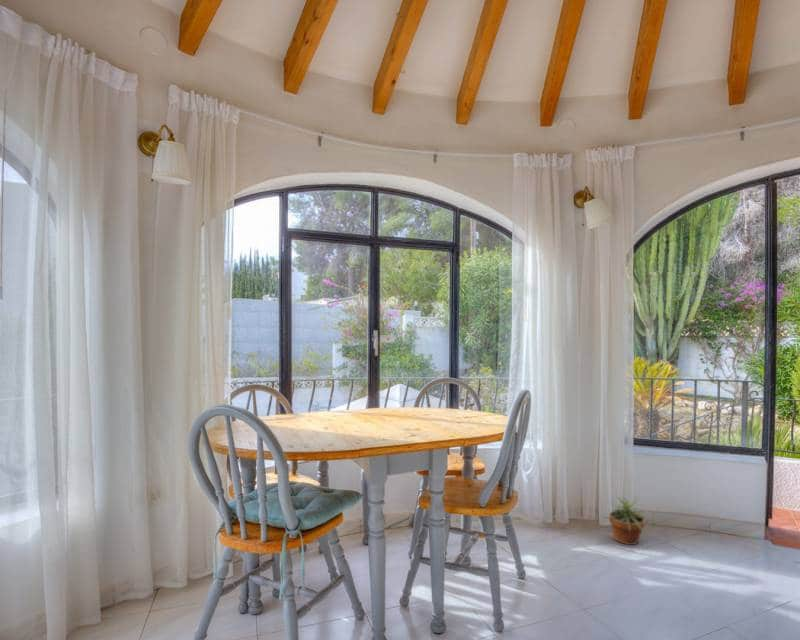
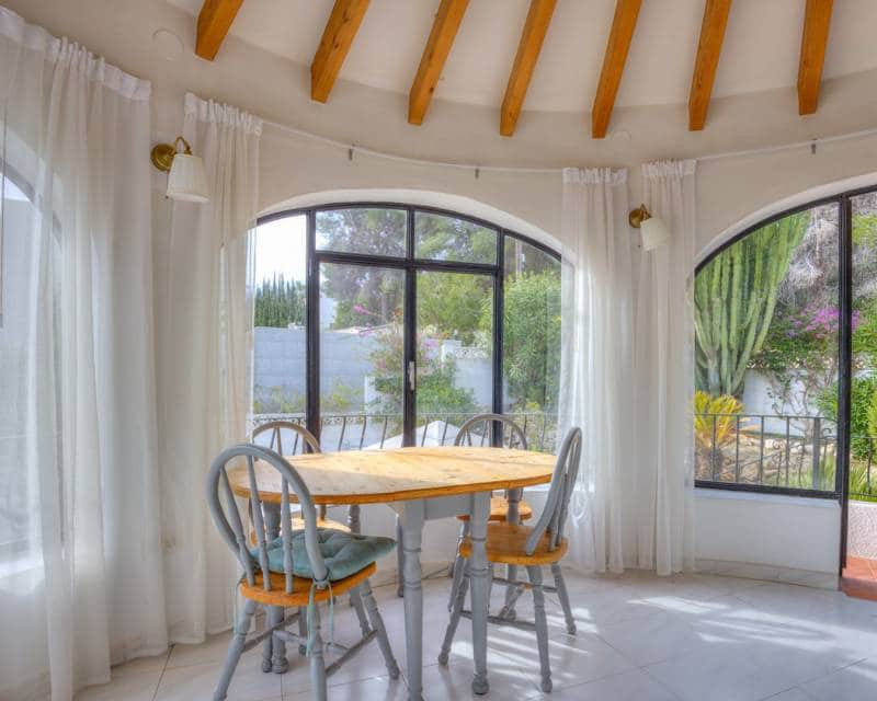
- potted plant (627, 519)
